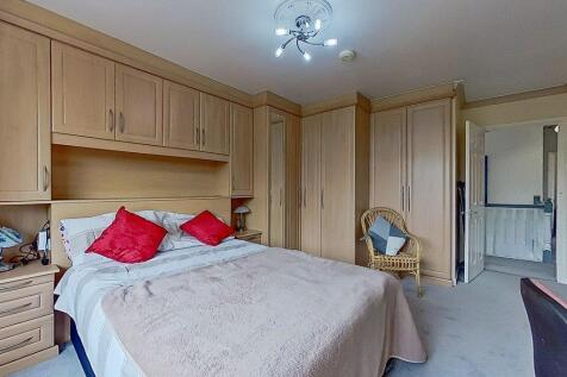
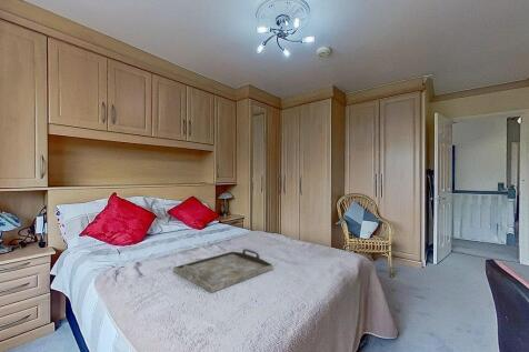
+ serving tray (223, 263)
